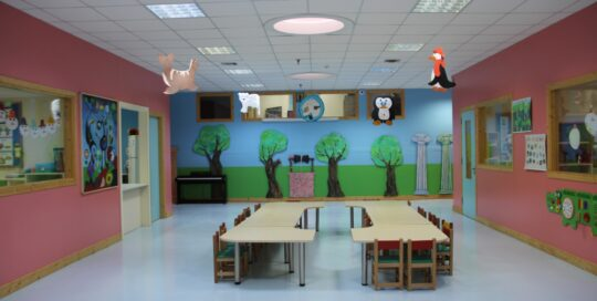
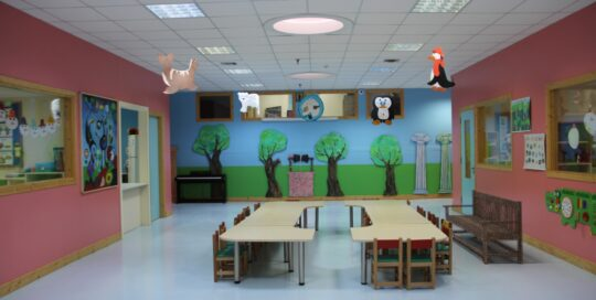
+ bench (477, 222)
